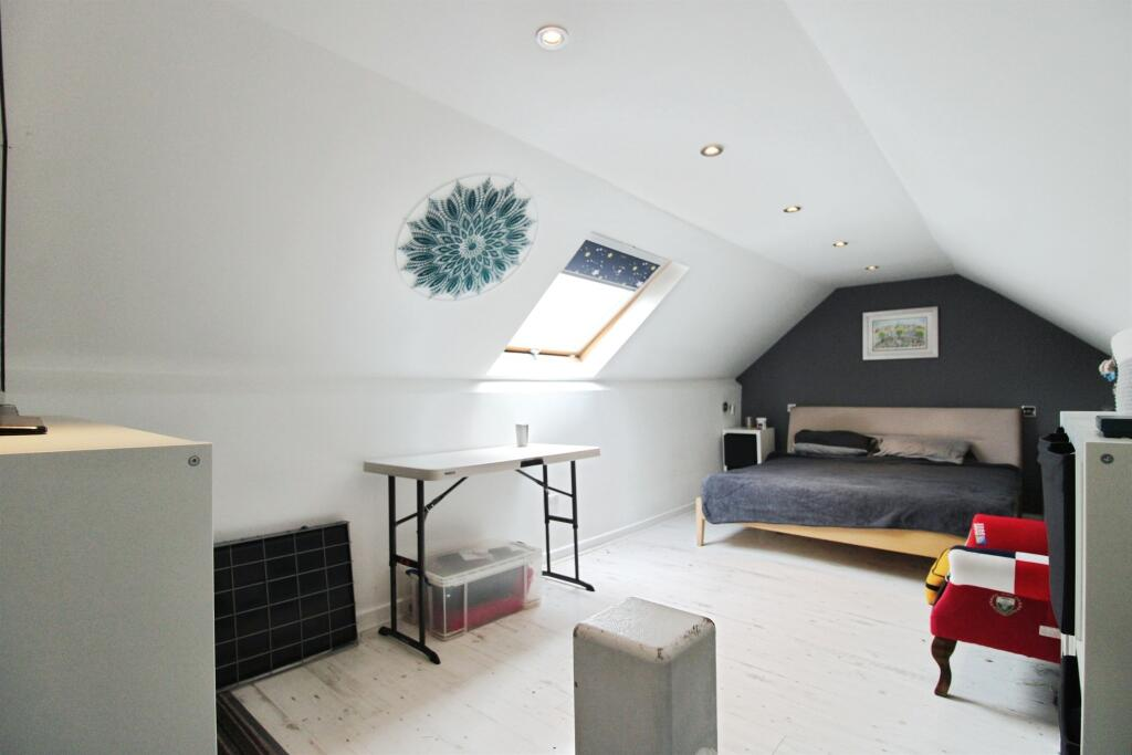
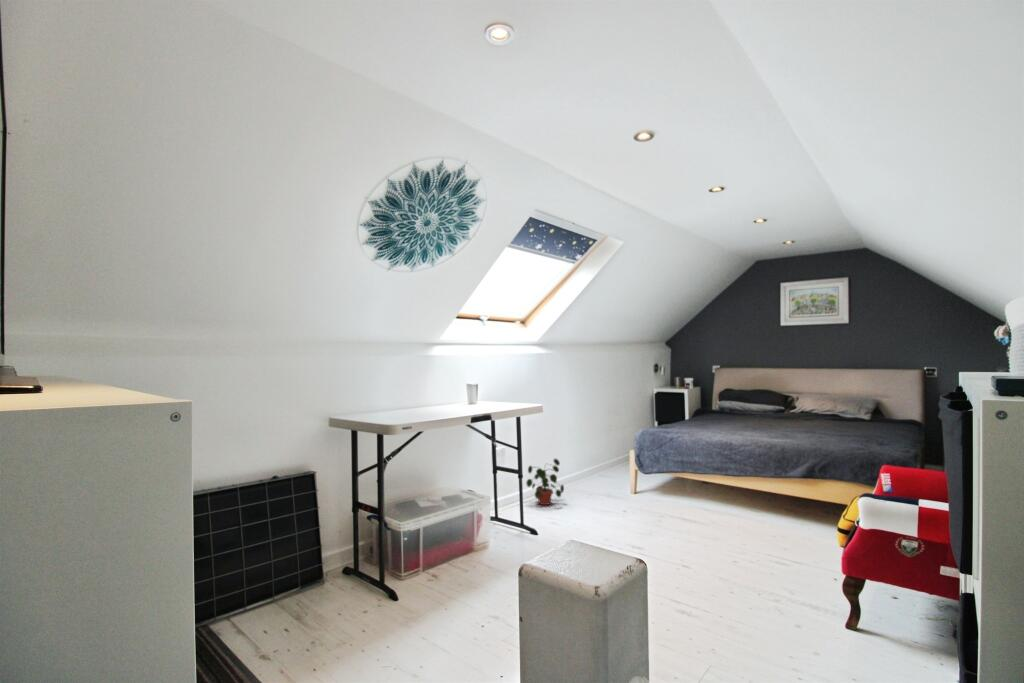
+ potted plant (546, 480)
